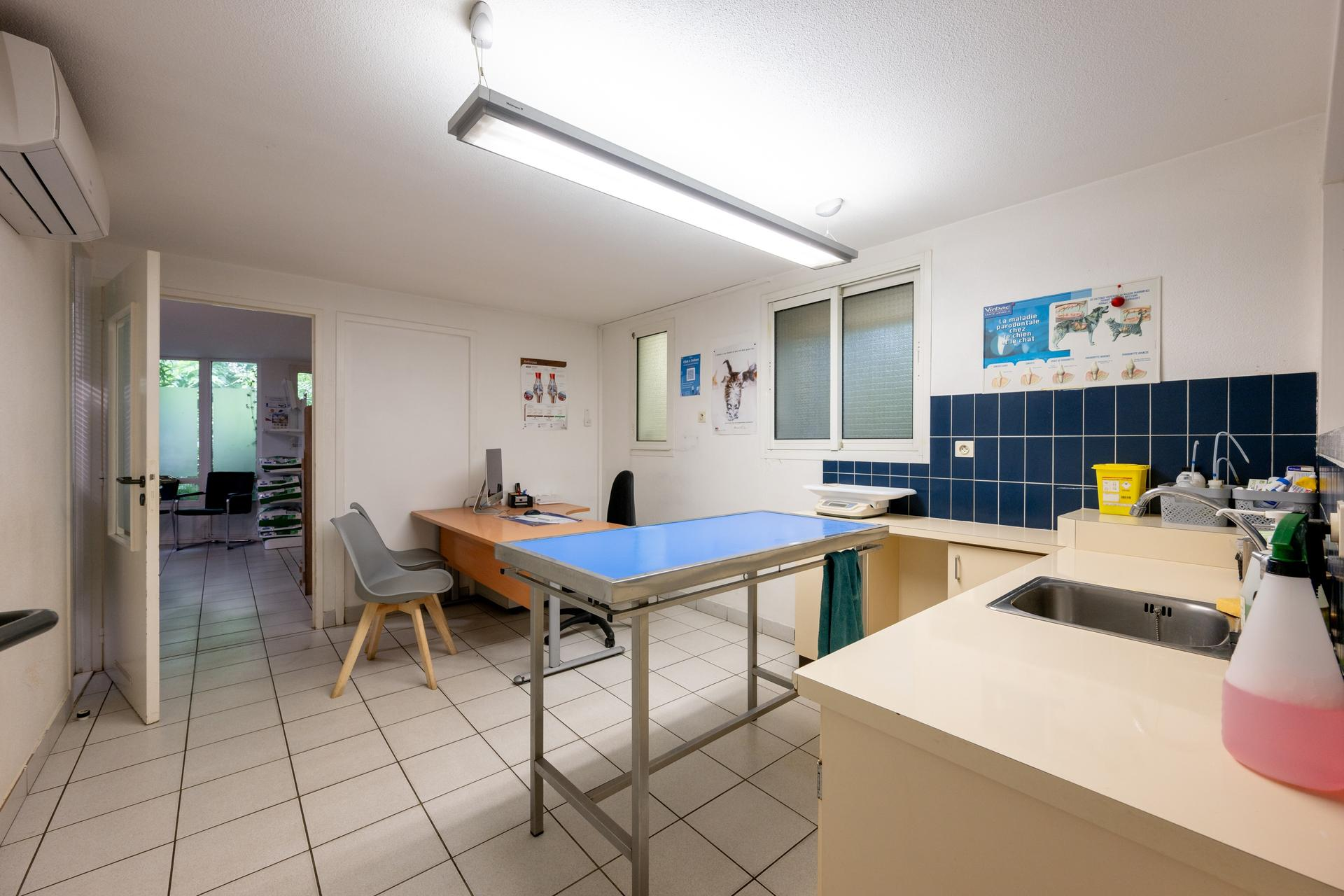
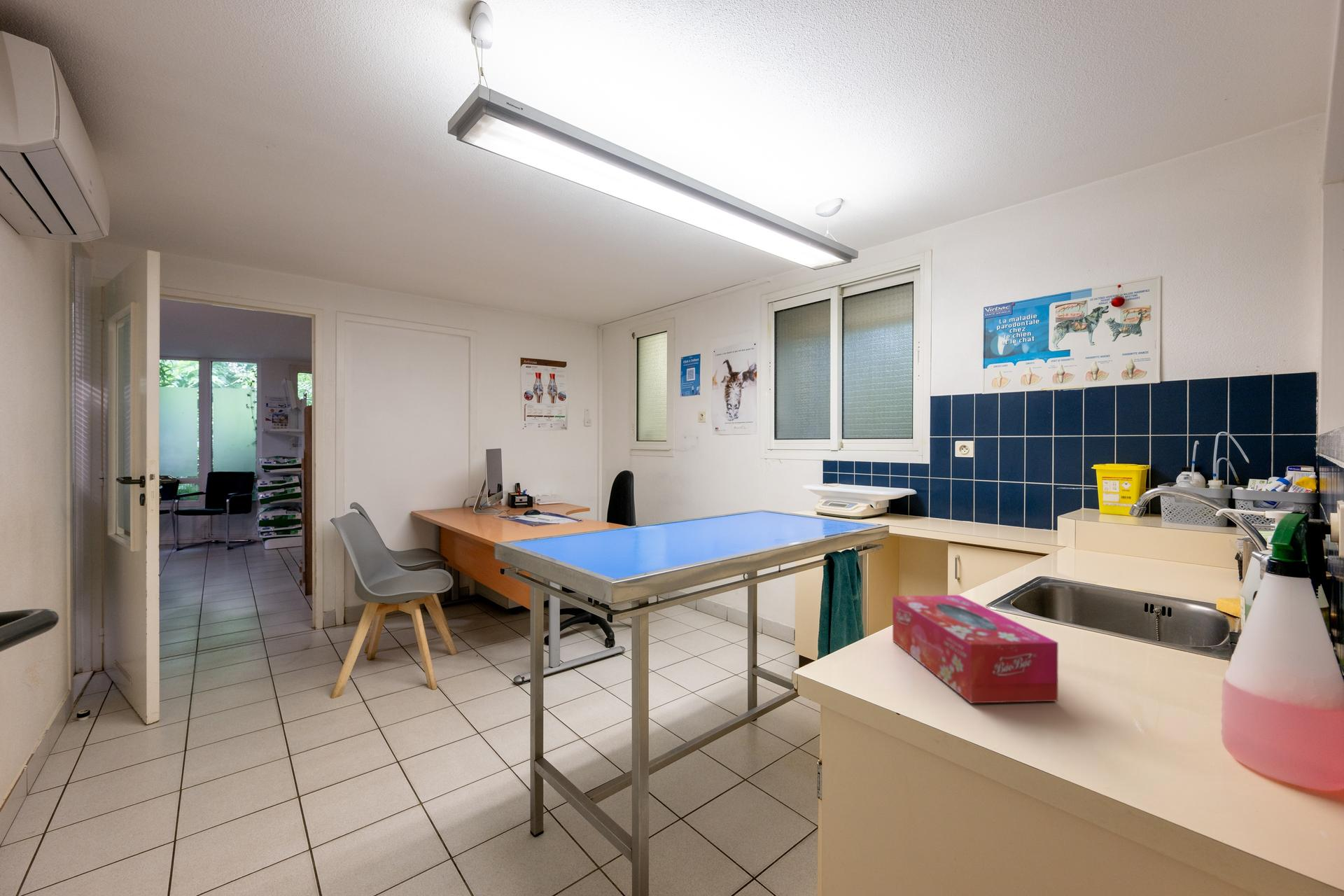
+ tissue box (964, 641)
